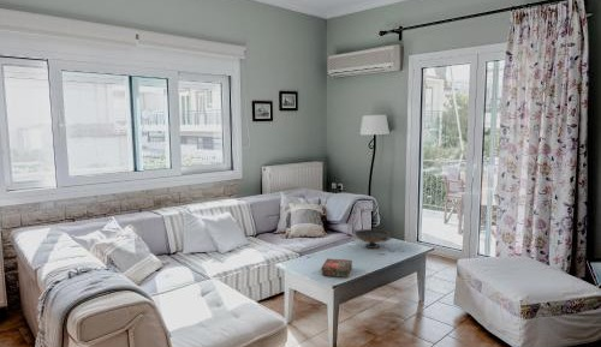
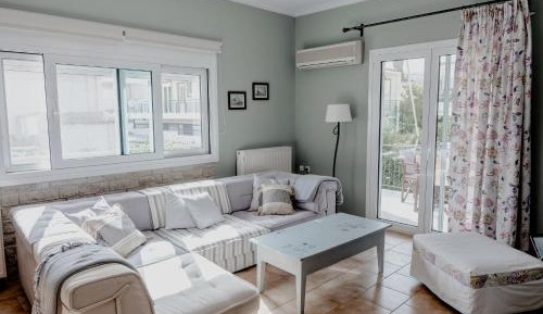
- book (337, 267)
- decorative bowl (371, 239)
